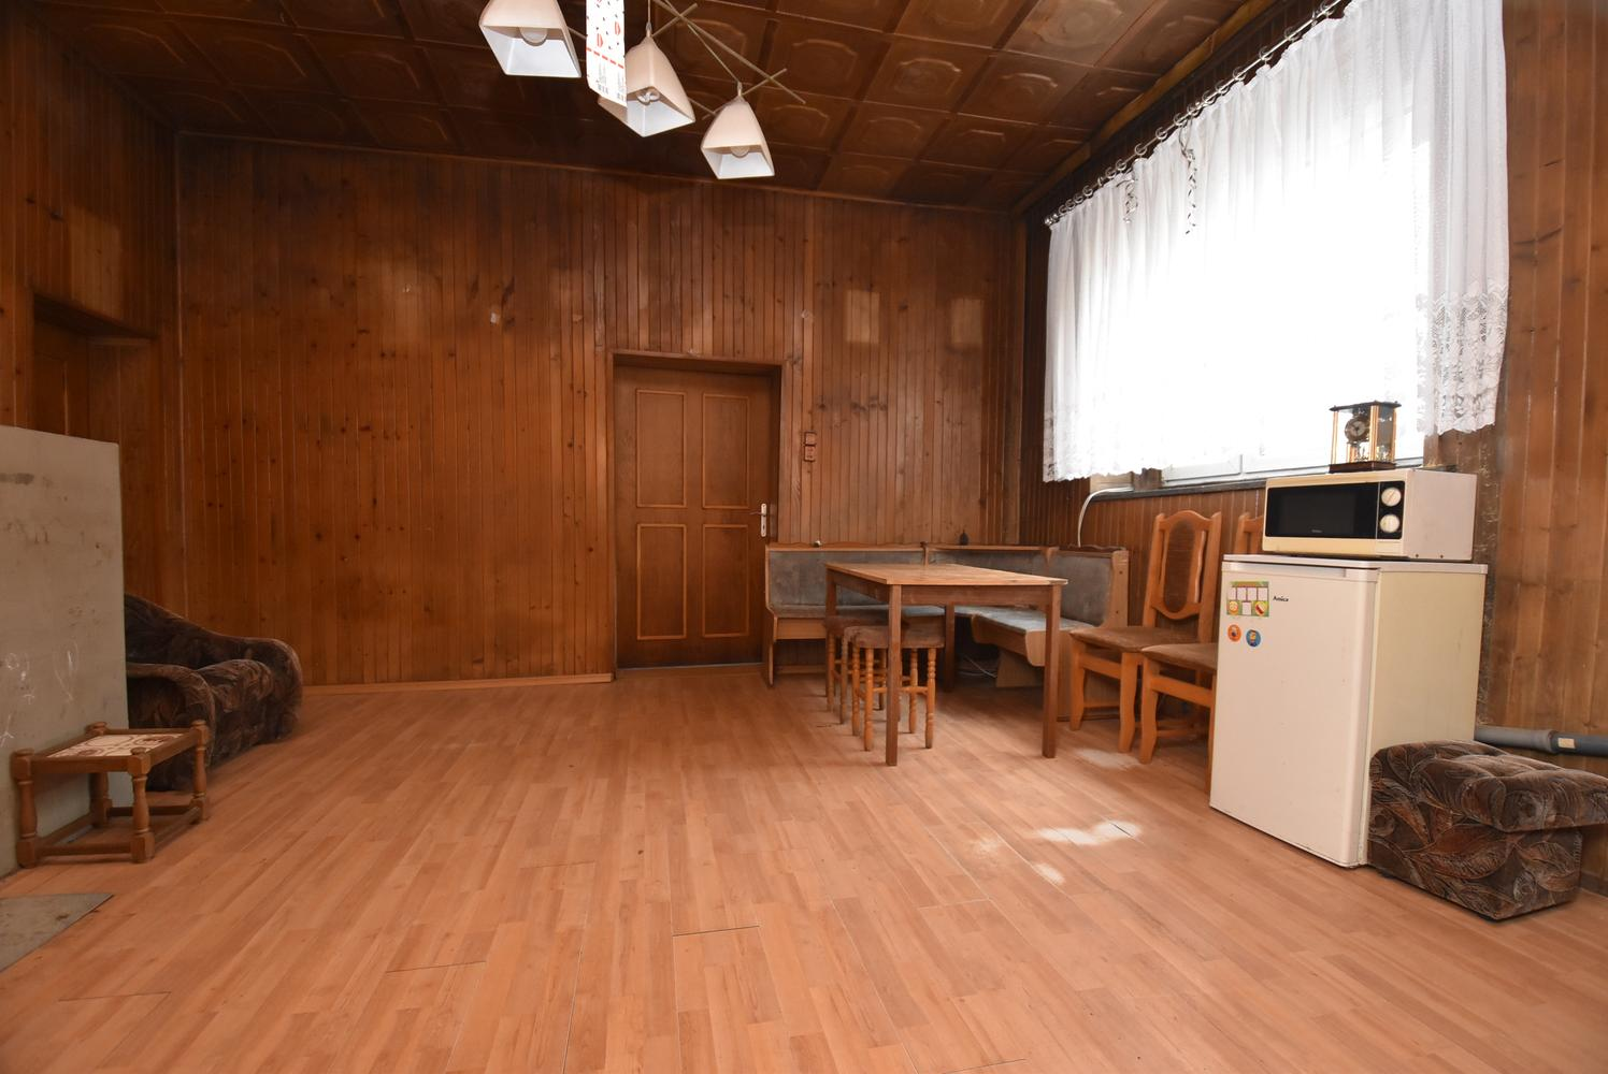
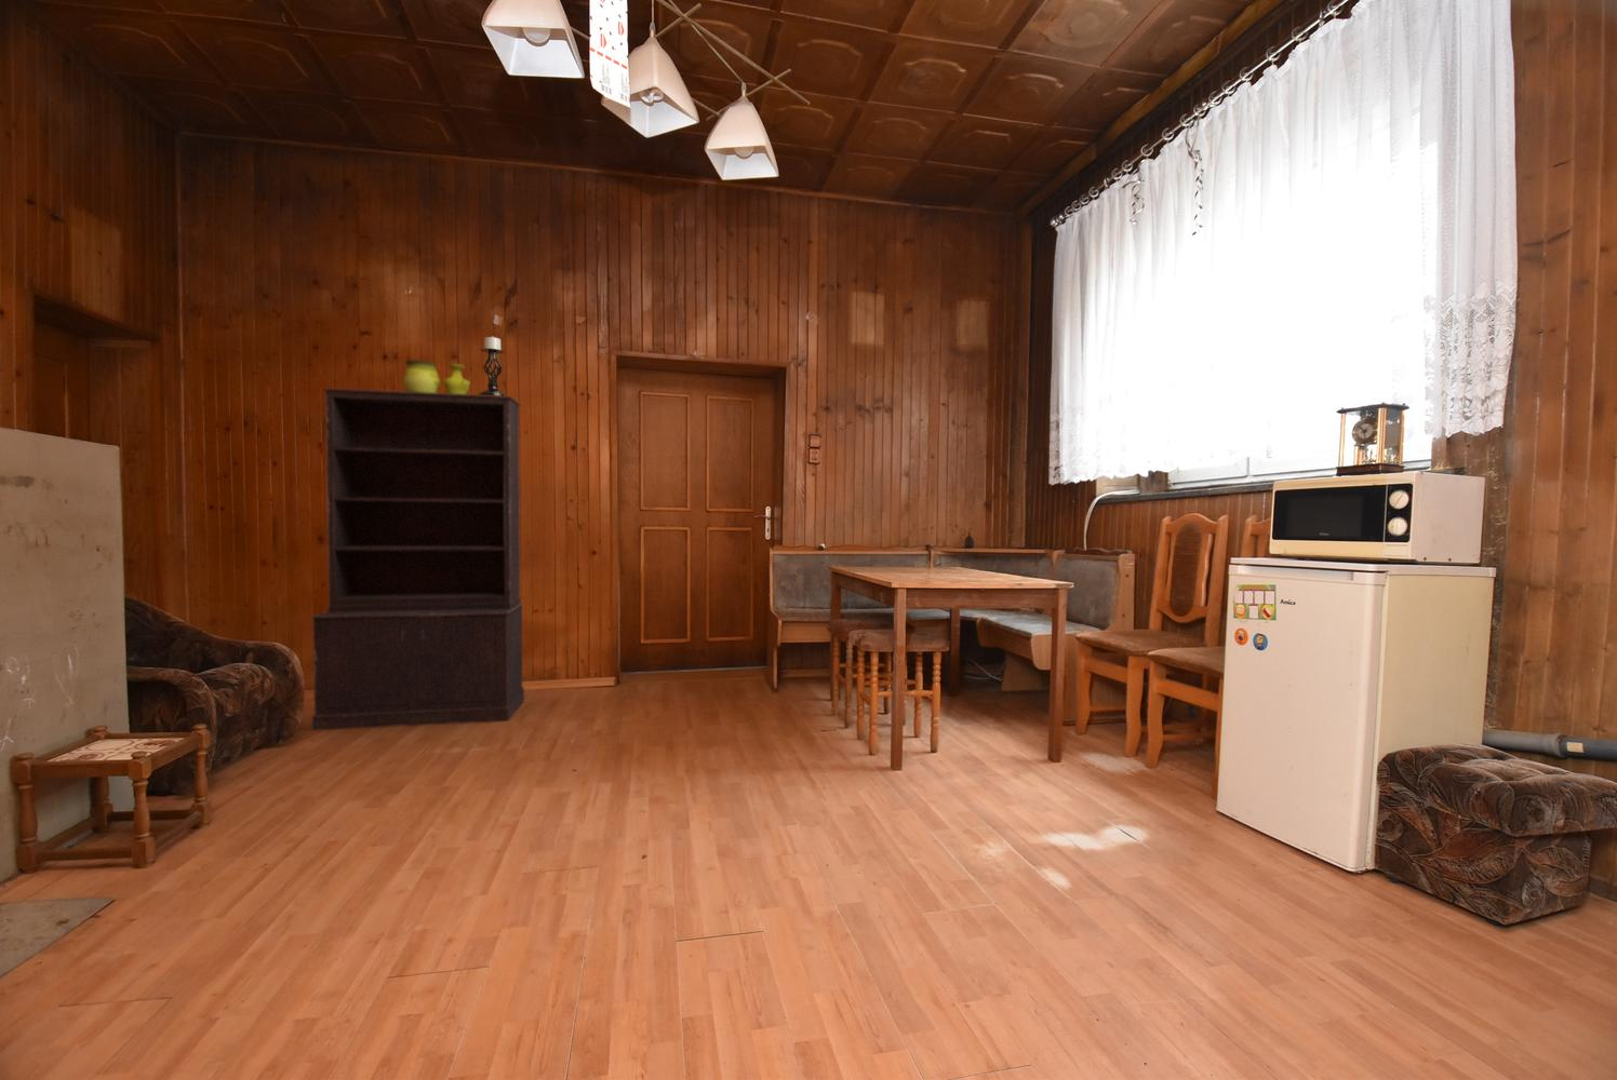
+ bookcase (424, 556)
+ decorative vase (437, 380)
+ candle holder (492, 368)
